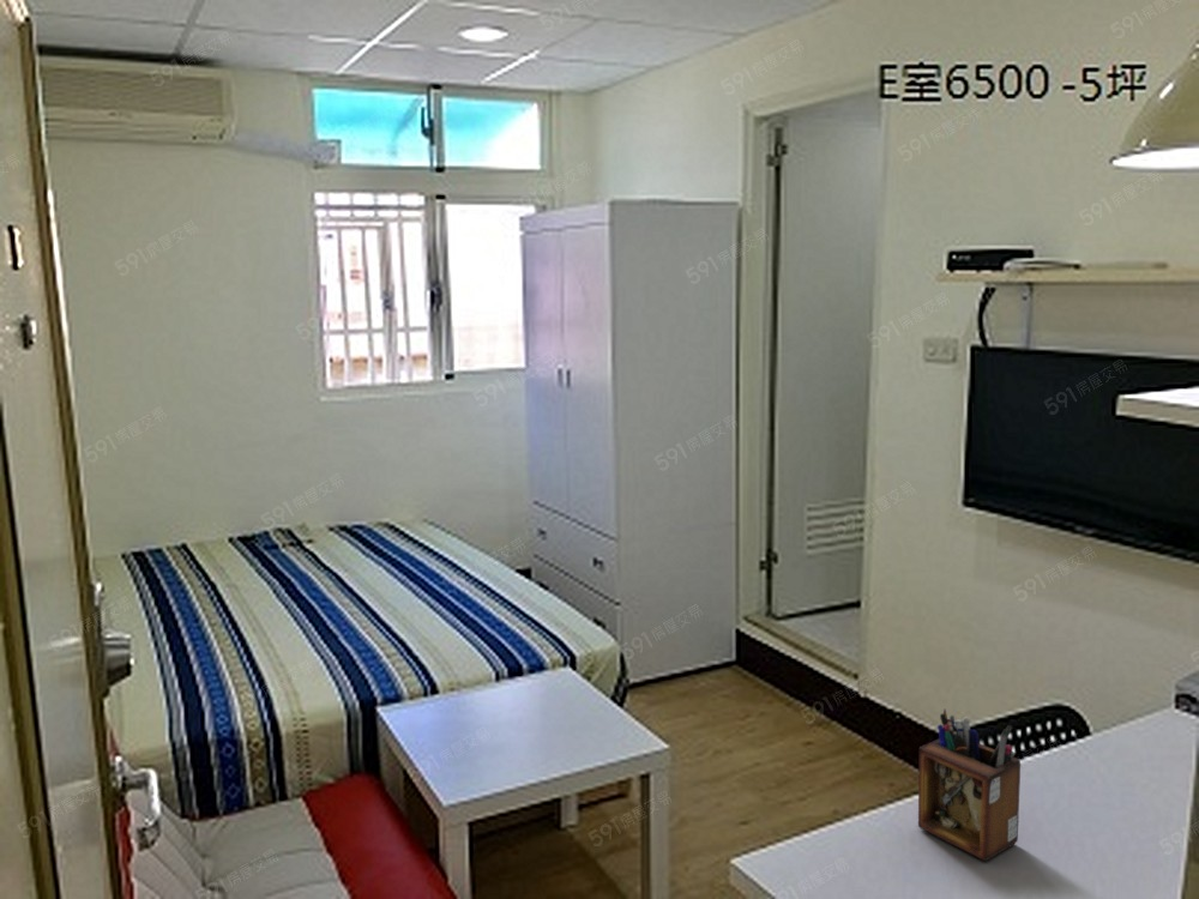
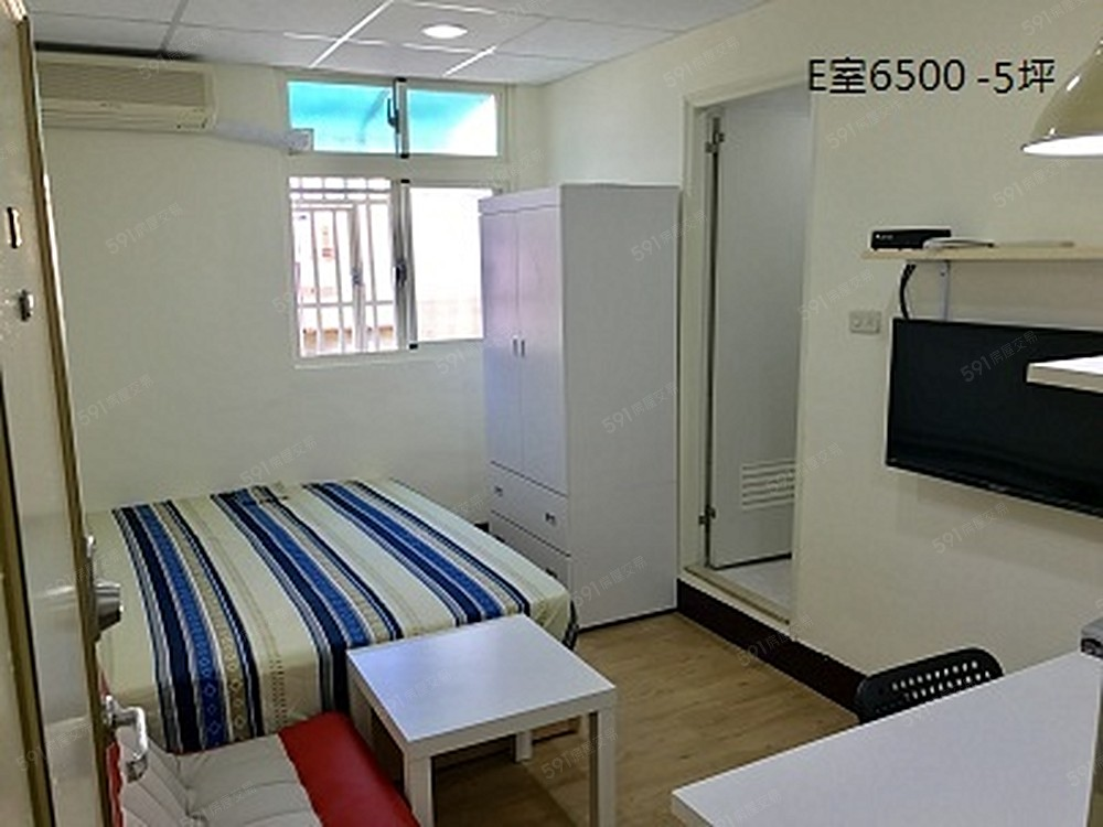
- desk organizer (968, 778)
